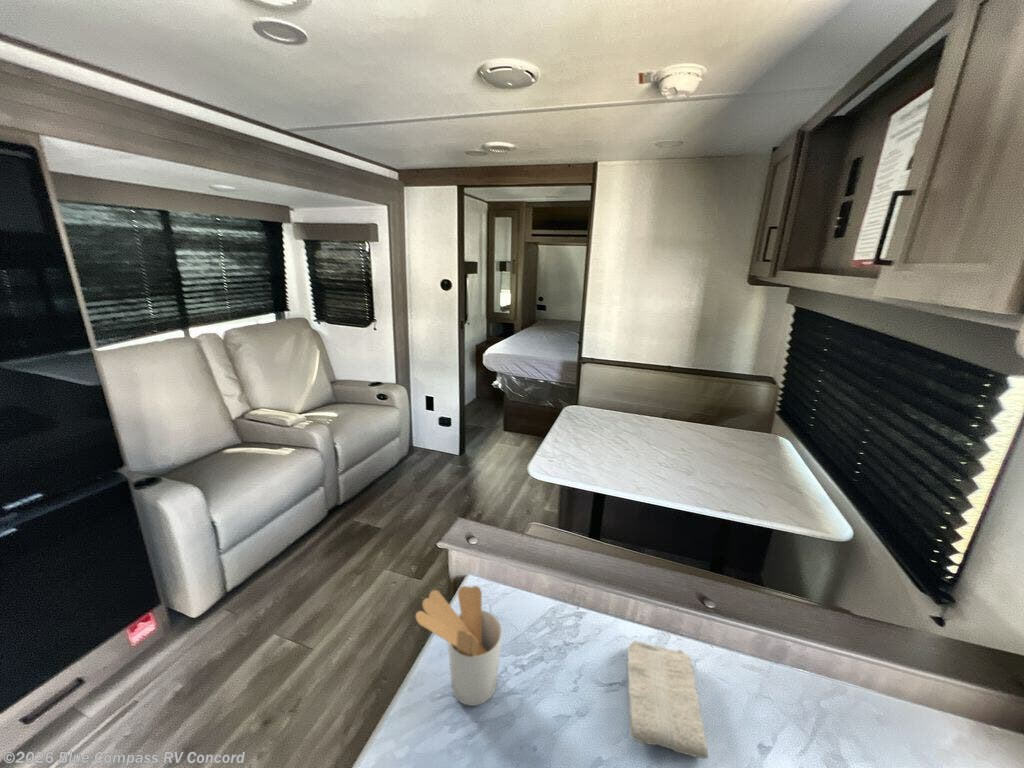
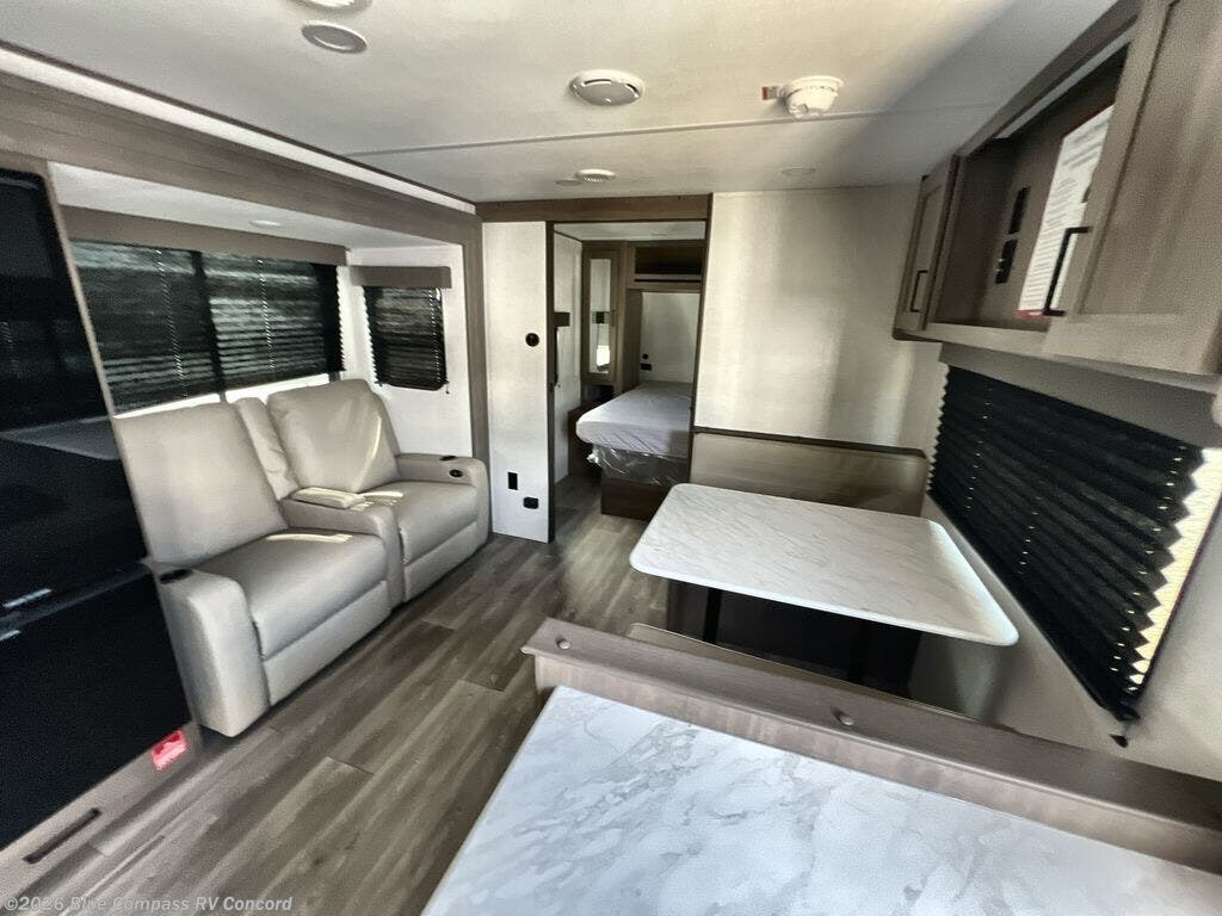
- utensil holder (460, 643)
- washcloth (662, 691)
